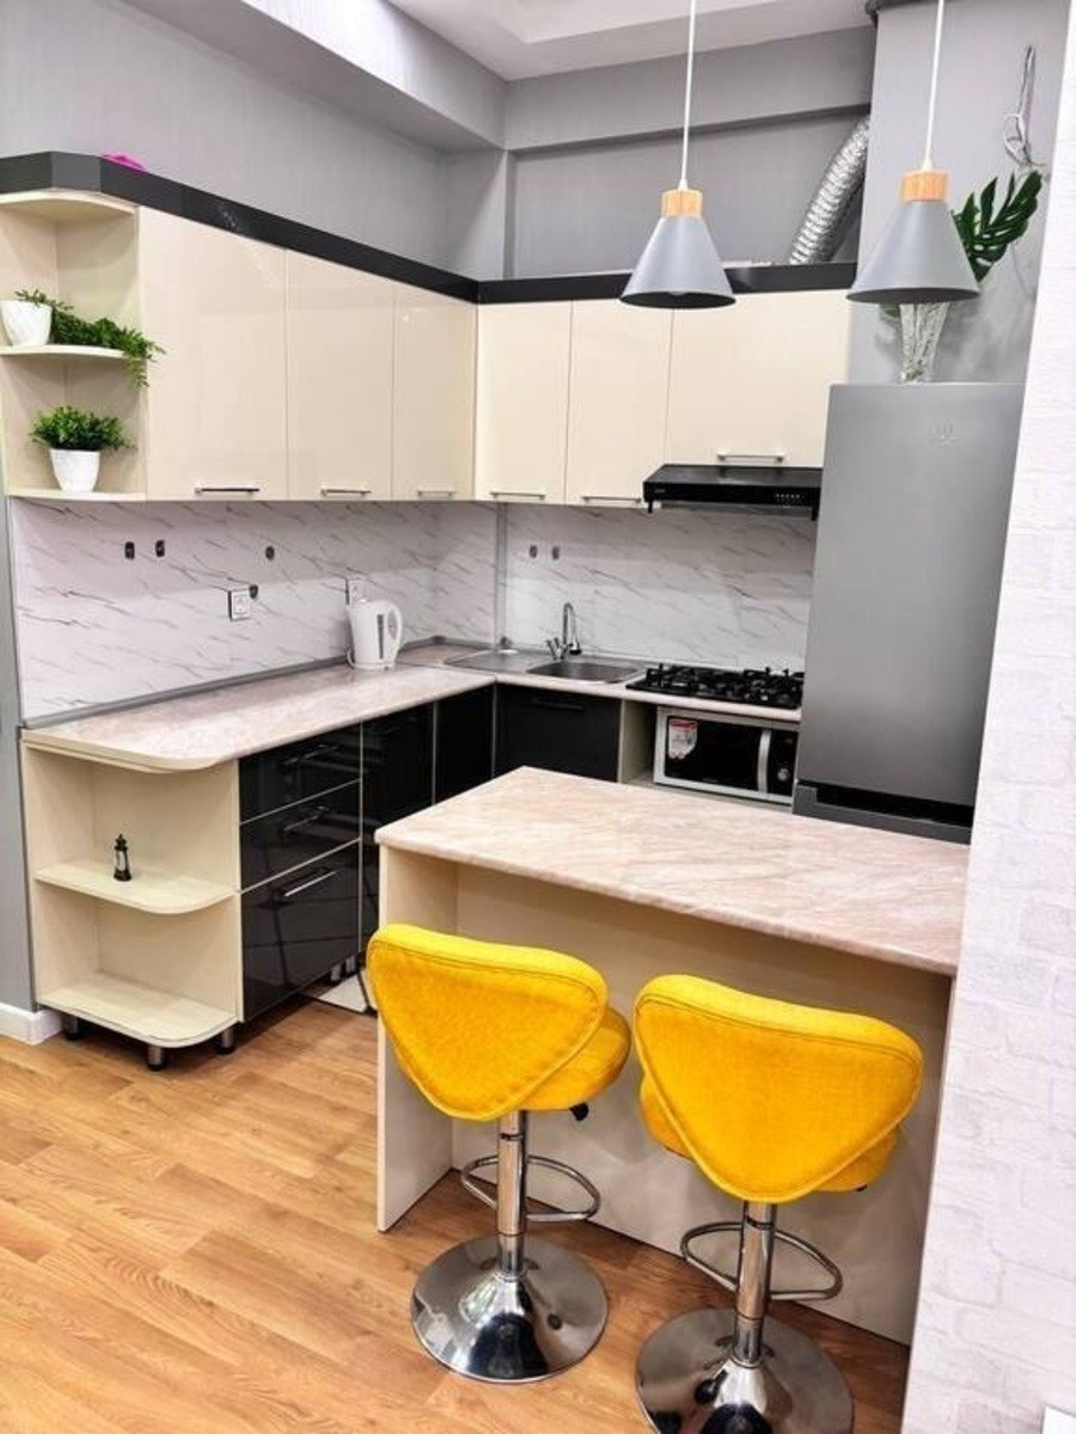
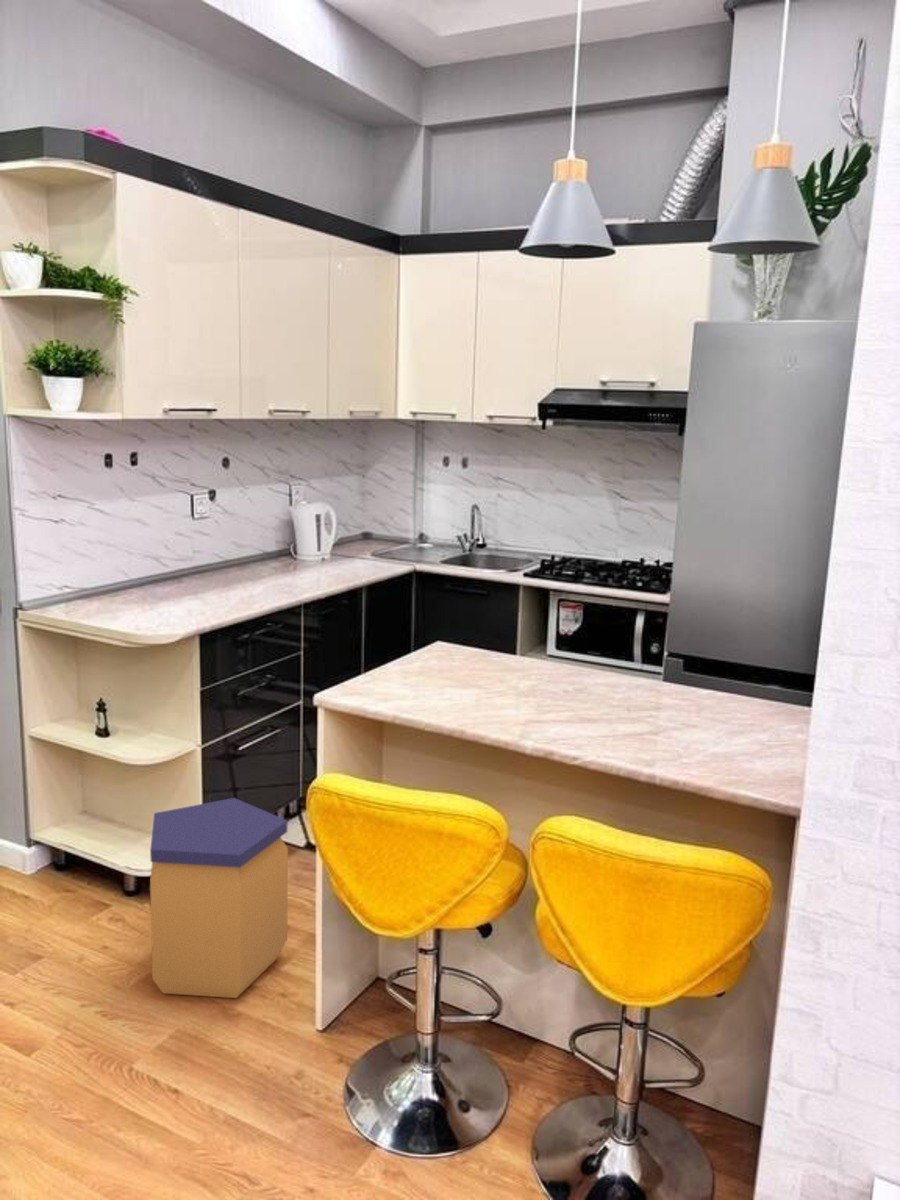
+ trash can (221, 896)
